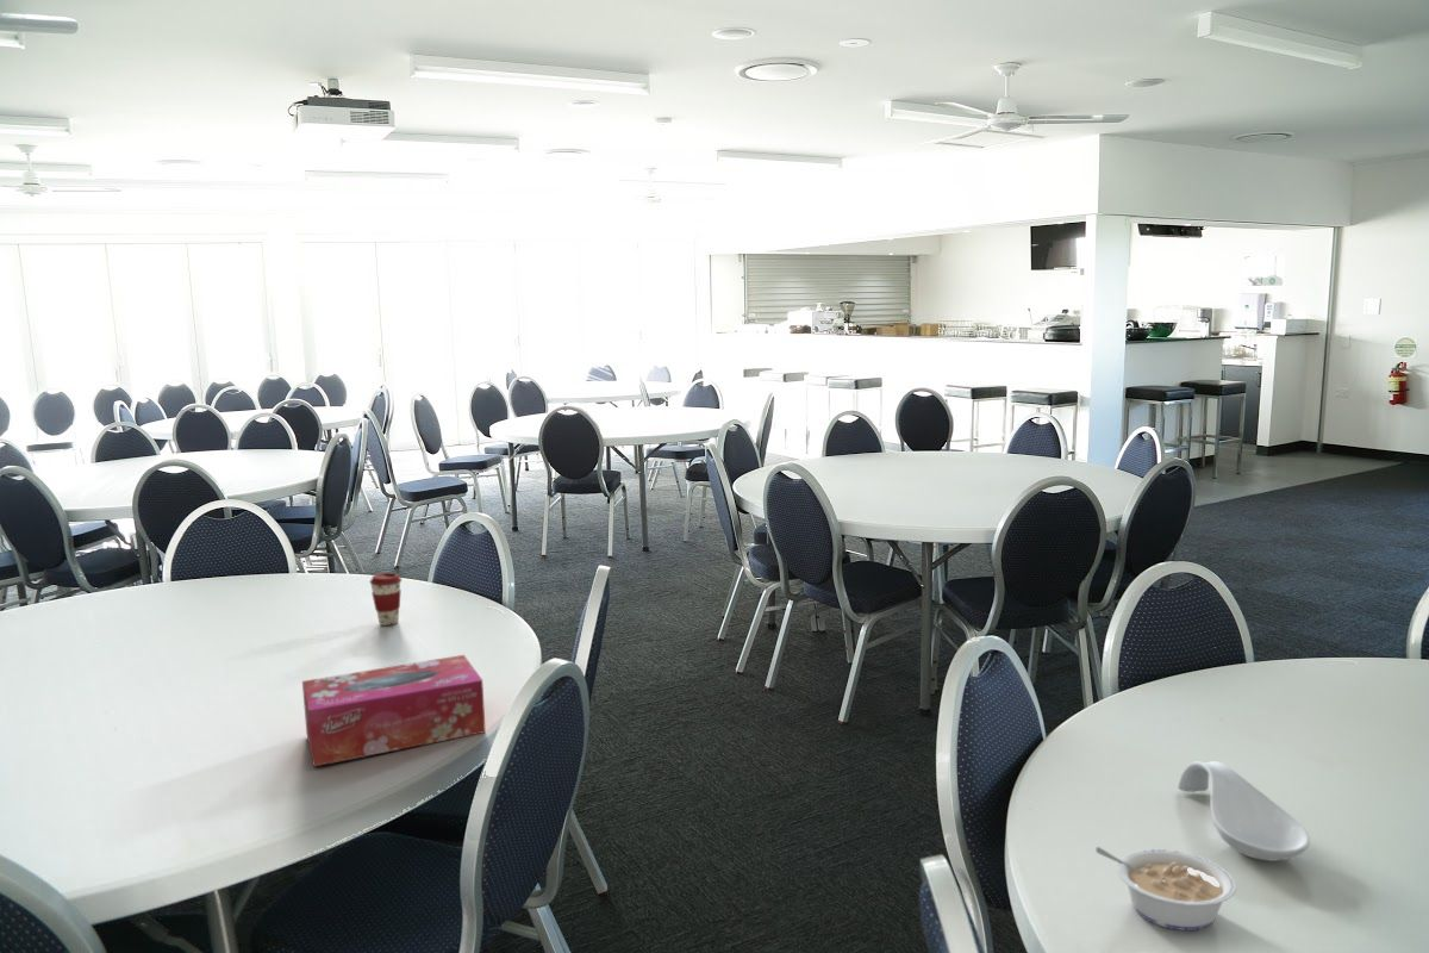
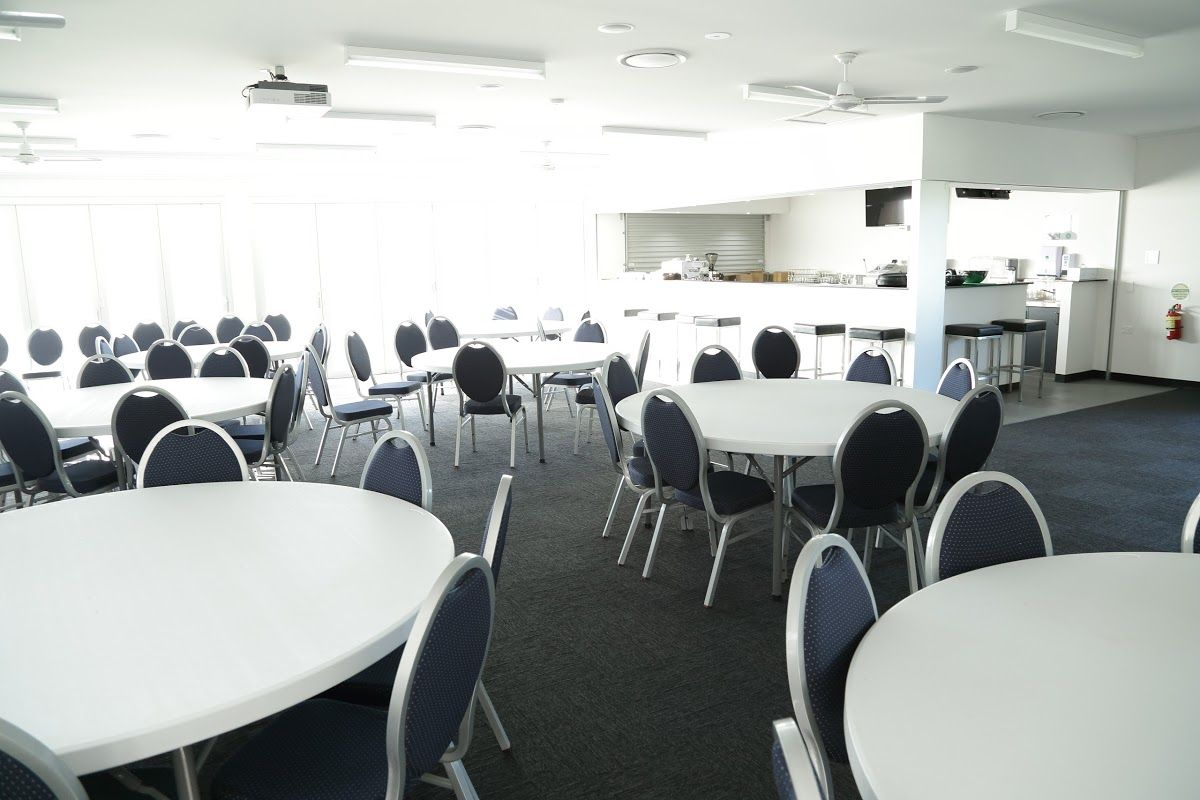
- spoon rest (1235, 805)
- tissue box (393, 706)
- coffee cup (387, 598)
- legume (1169, 889)
